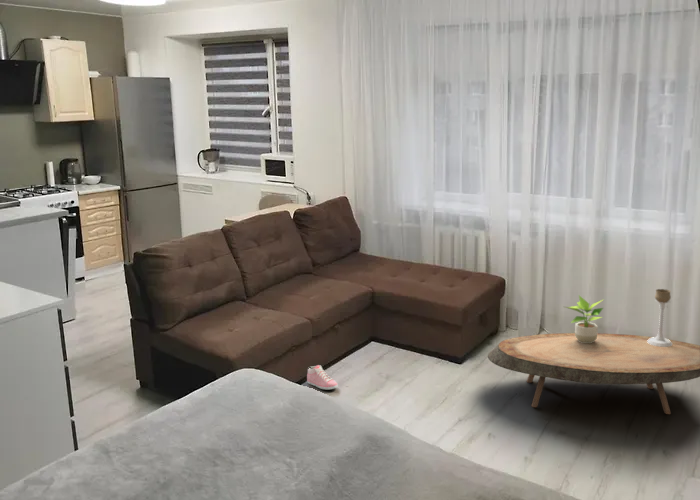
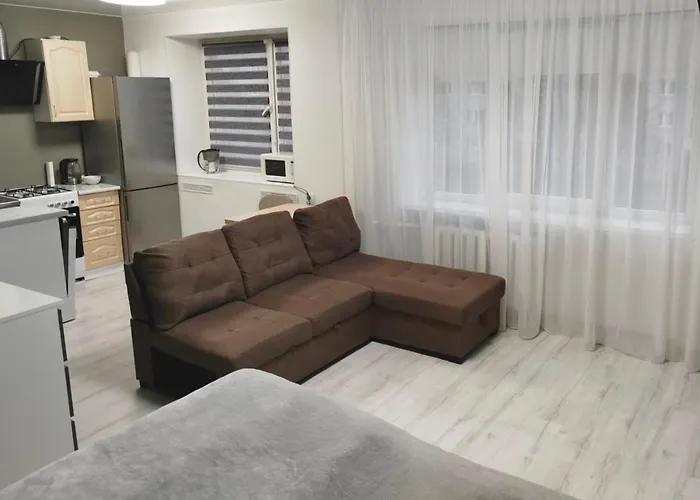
- coffee table (600, 374)
- candle holder (661, 316)
- potted plant (582, 319)
- sneaker (321, 376)
